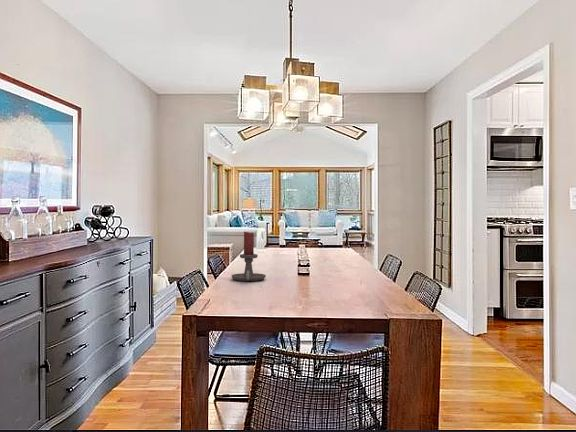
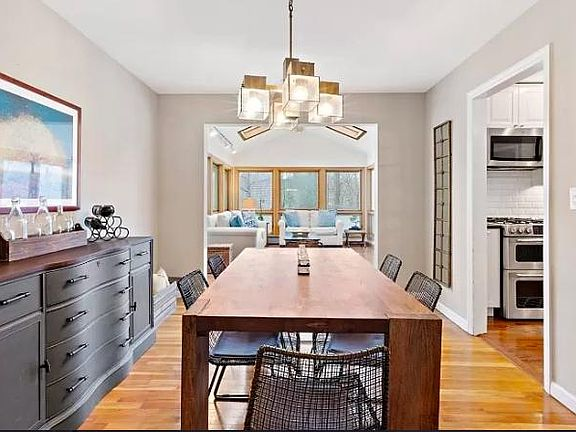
- candle holder (248, 255)
